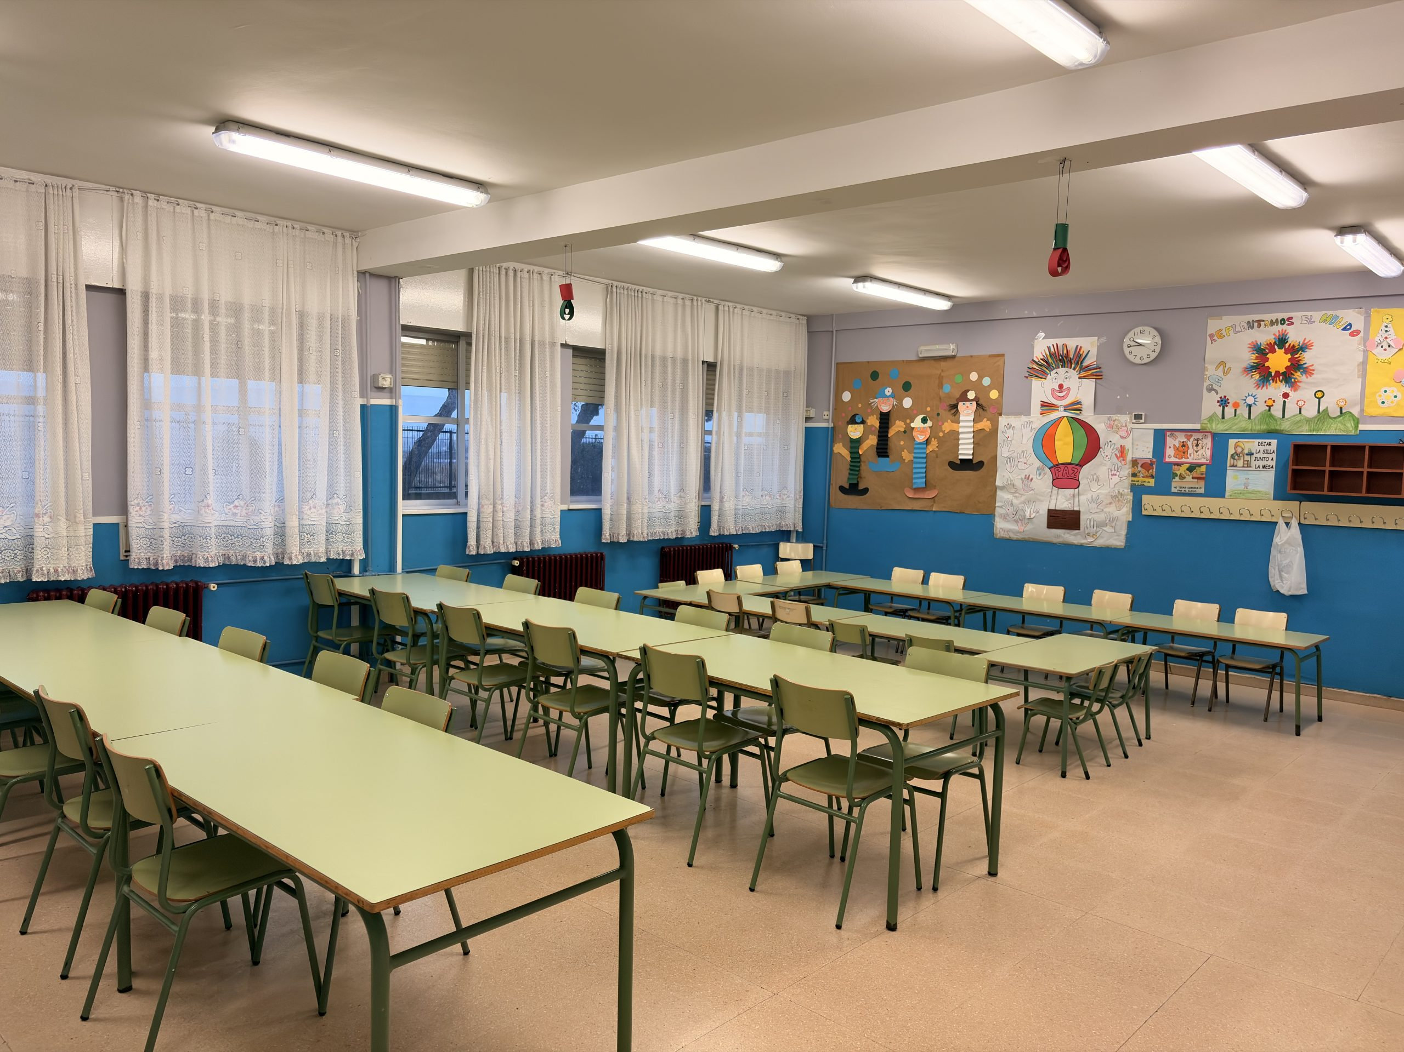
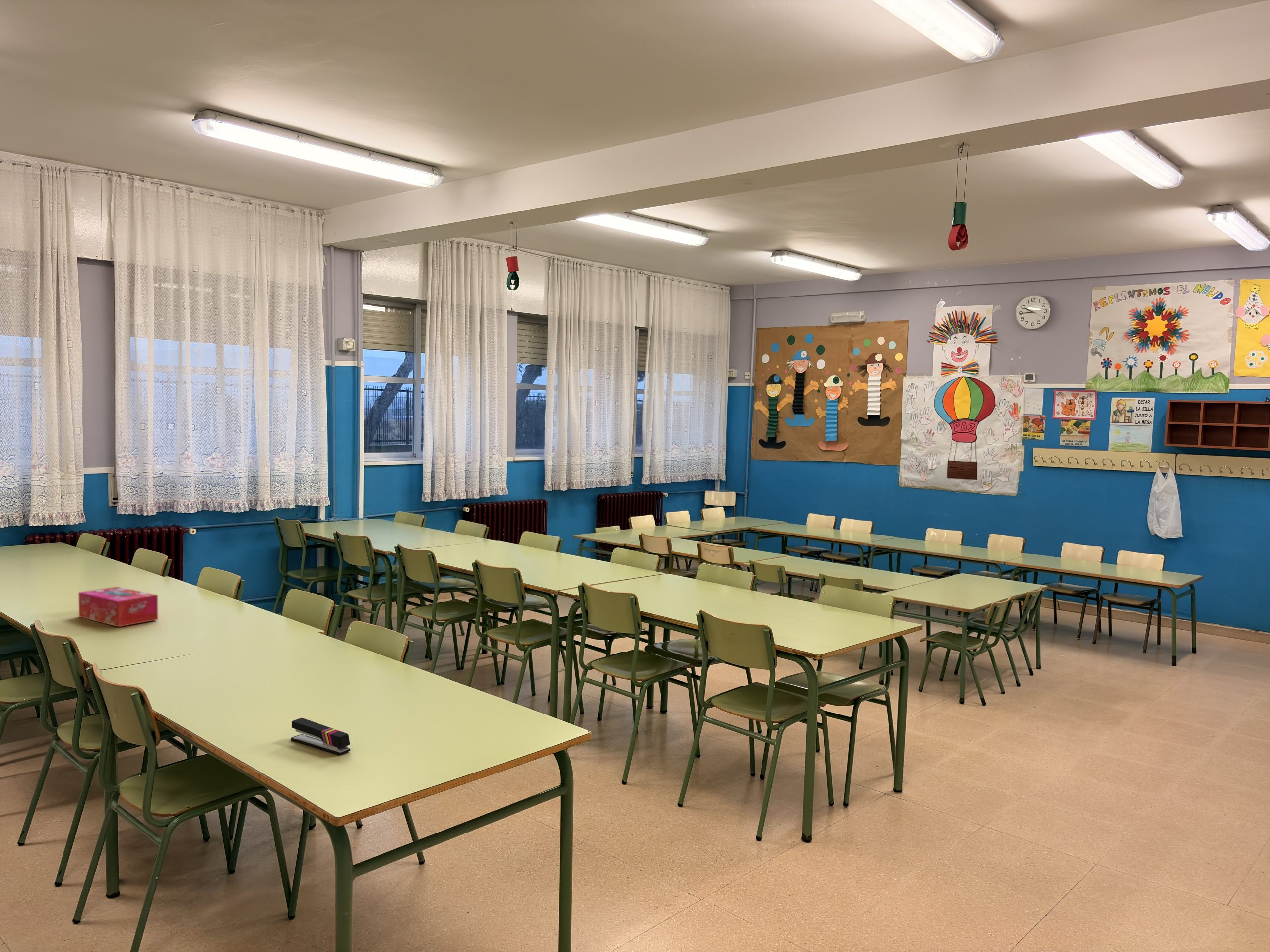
+ stapler (320, 735)
+ tissue box (118, 606)
